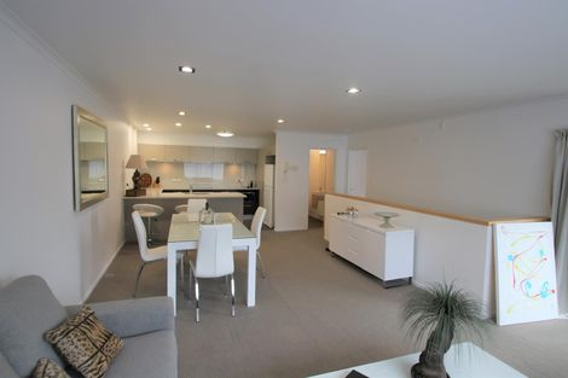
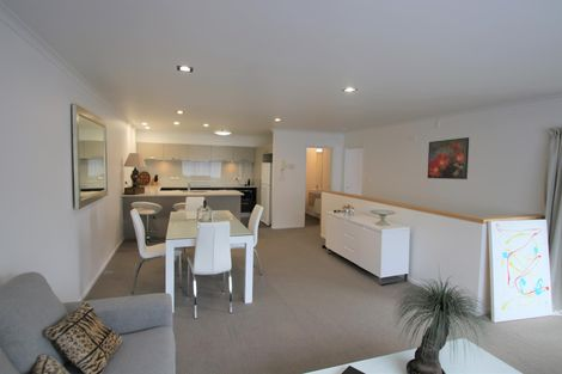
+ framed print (446, 159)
